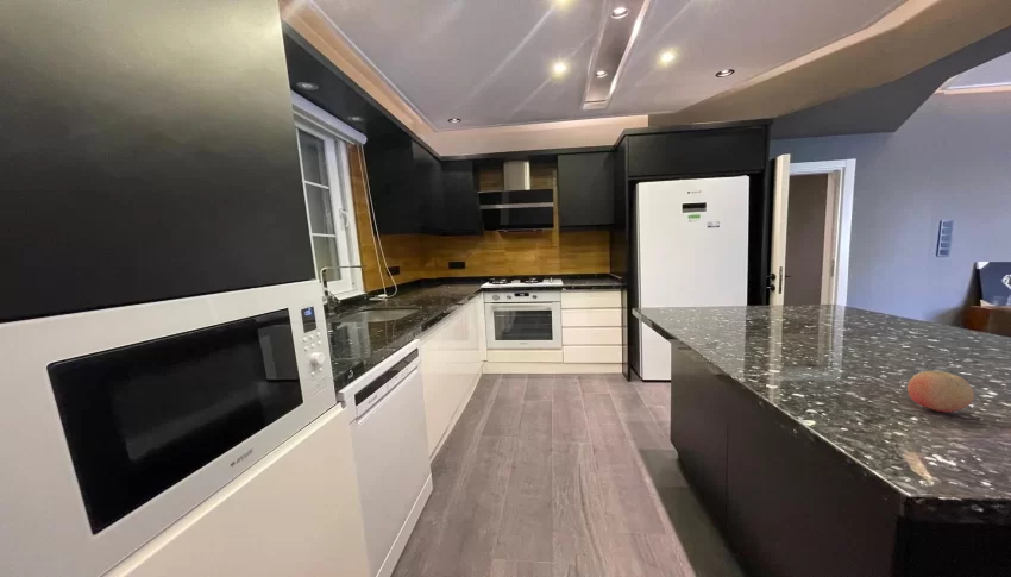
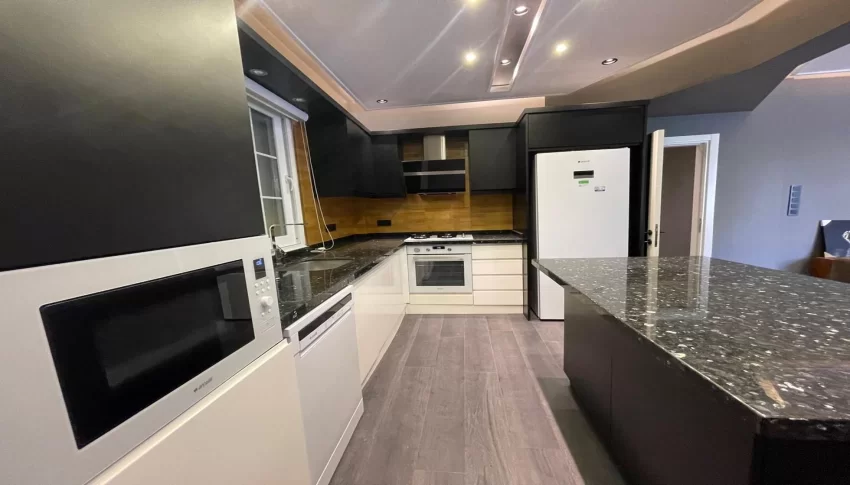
- fruit (938, 391)
